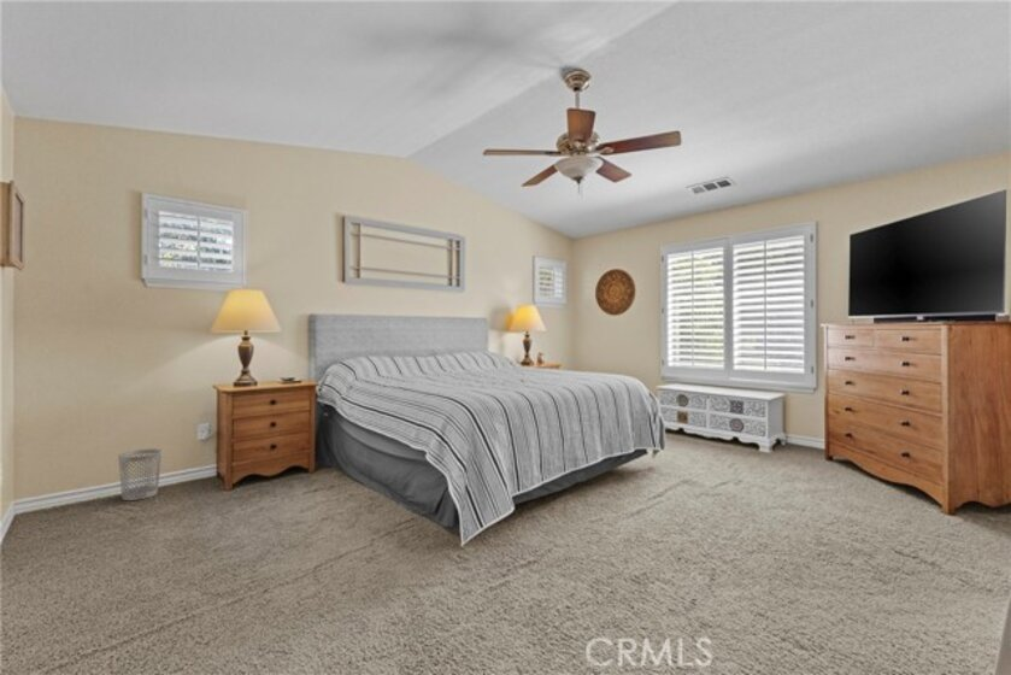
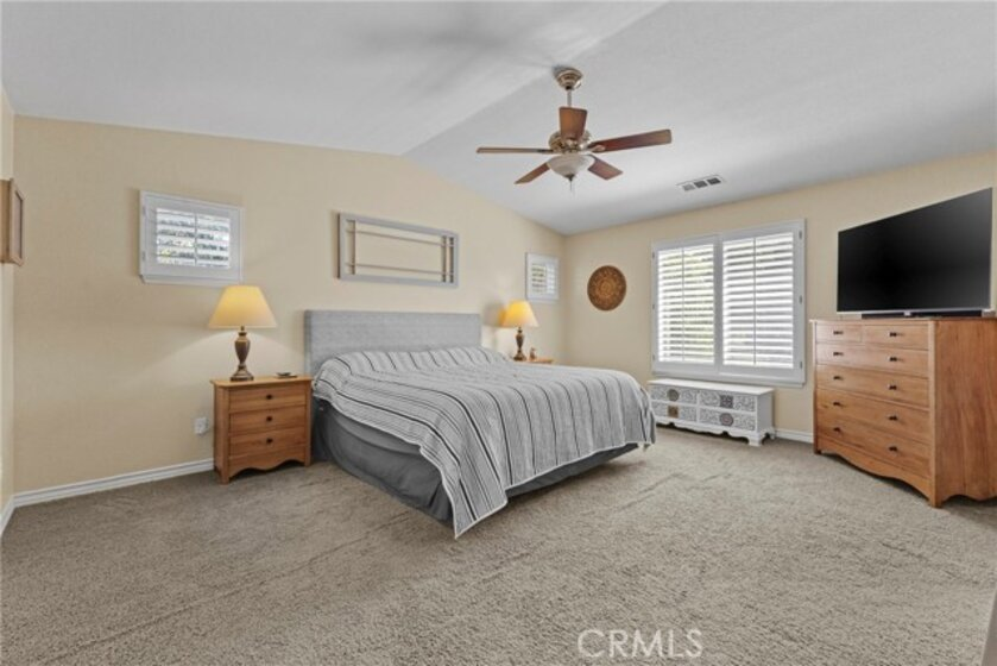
- wastebasket (140, 474)
